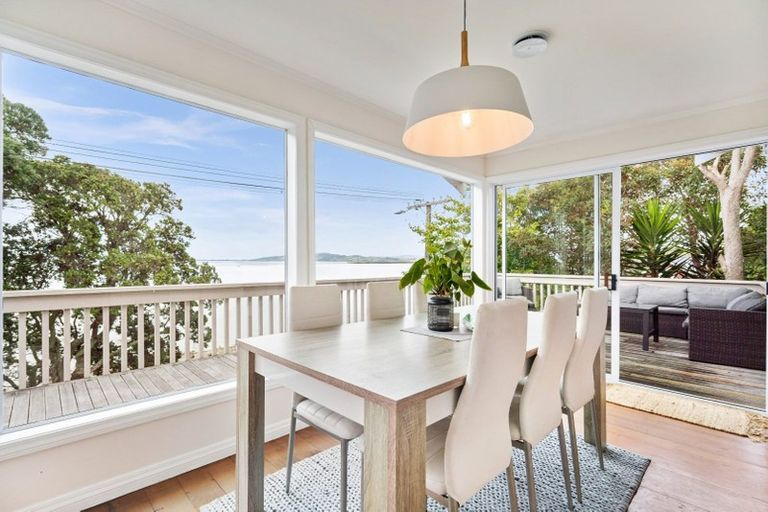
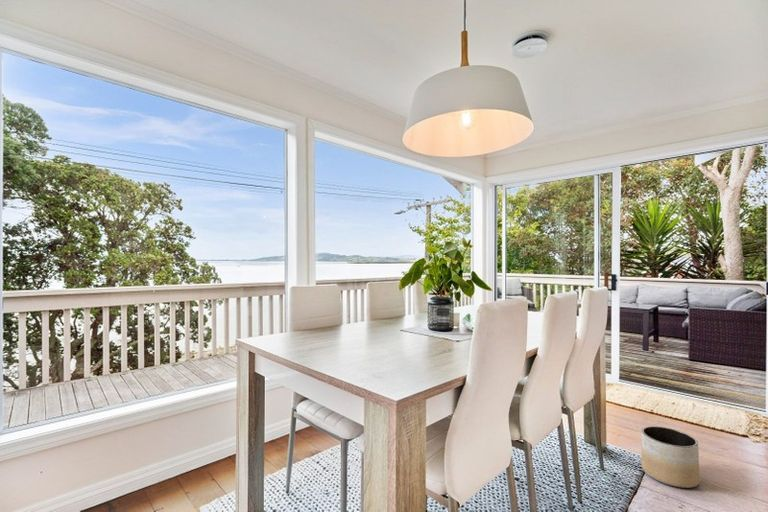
+ planter (669, 455)
